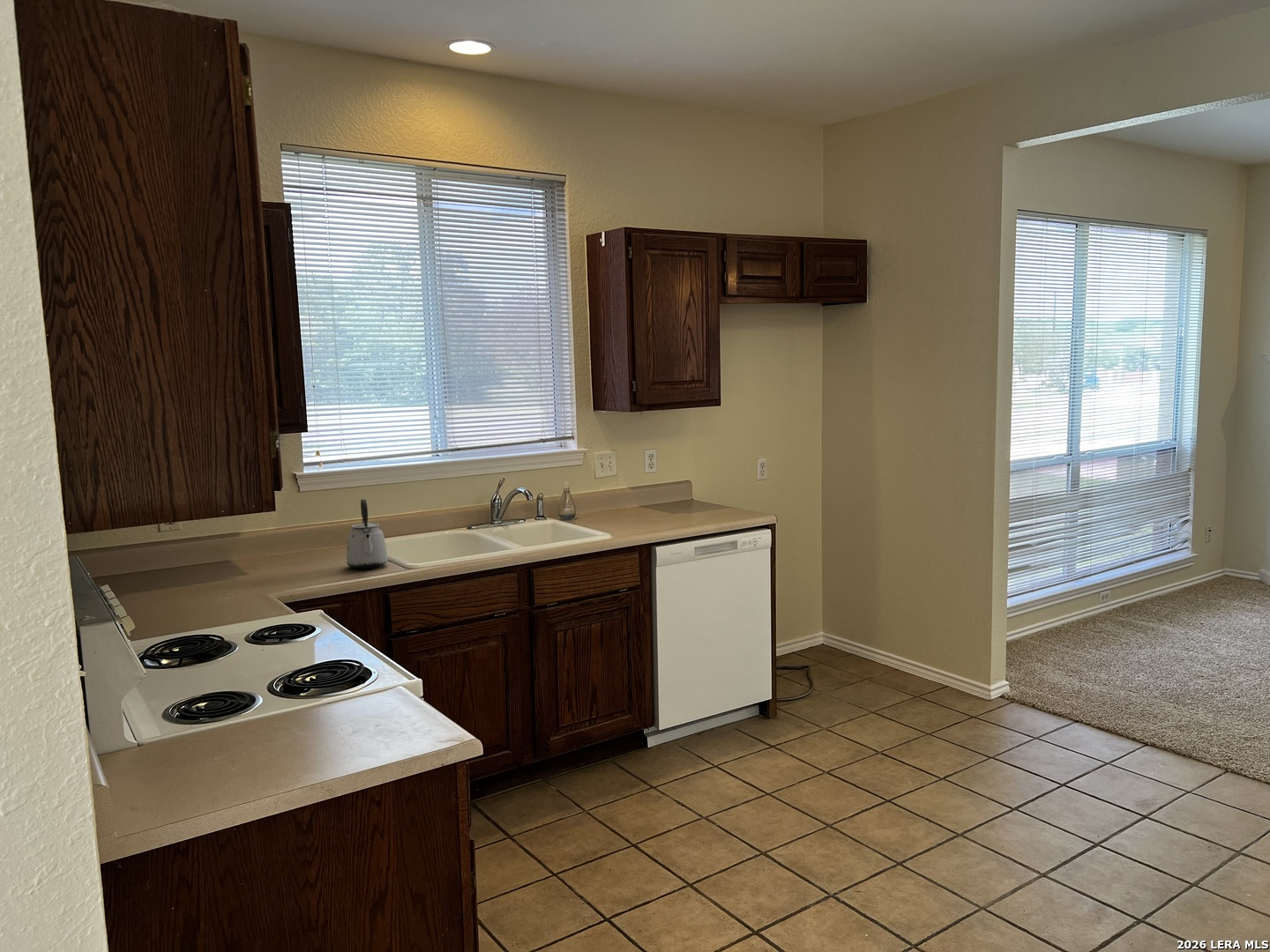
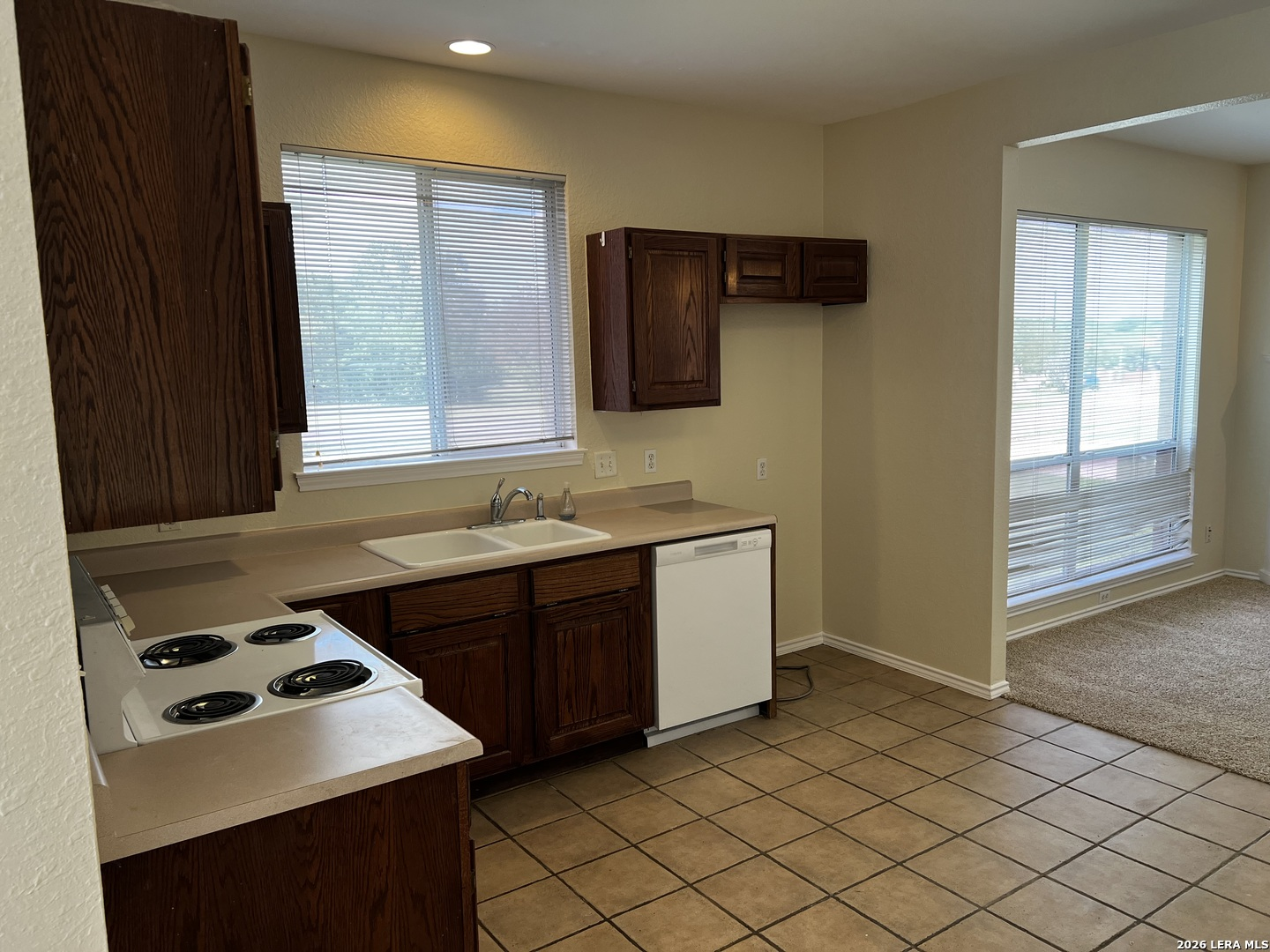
- kettle (366, 534)
